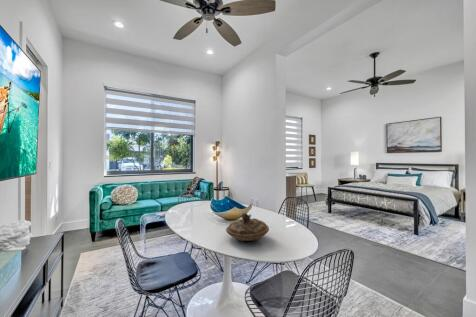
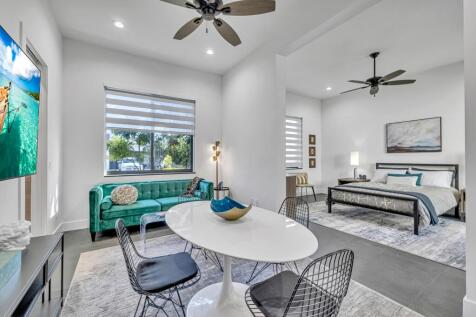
- decorative bowl (247, 225)
